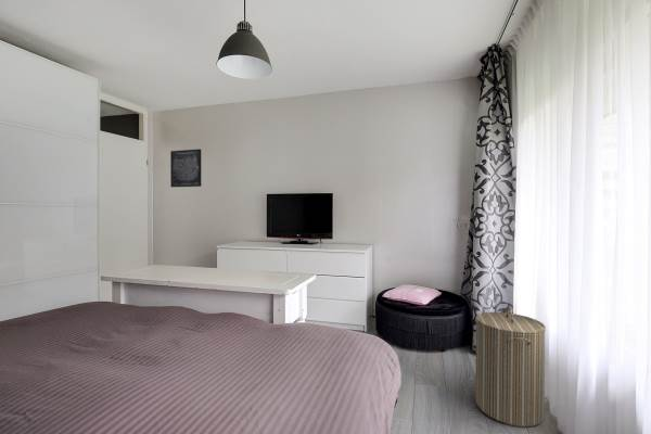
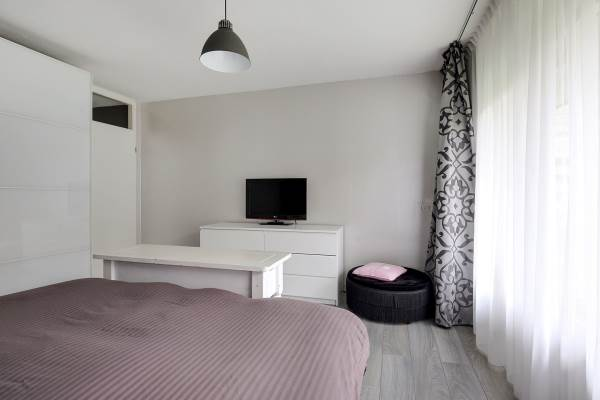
- laundry hamper (508, 357)
- wall art (186, 168)
